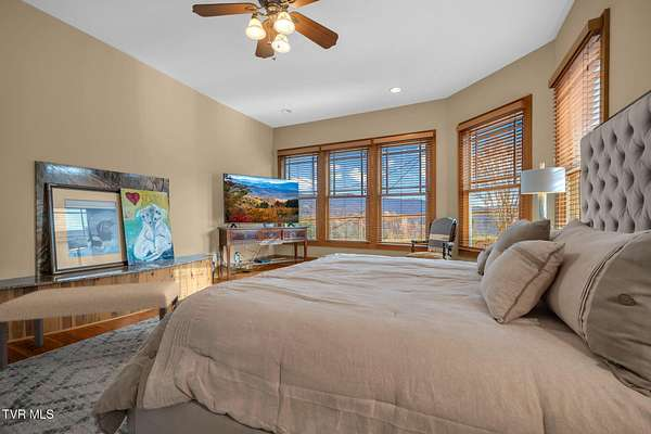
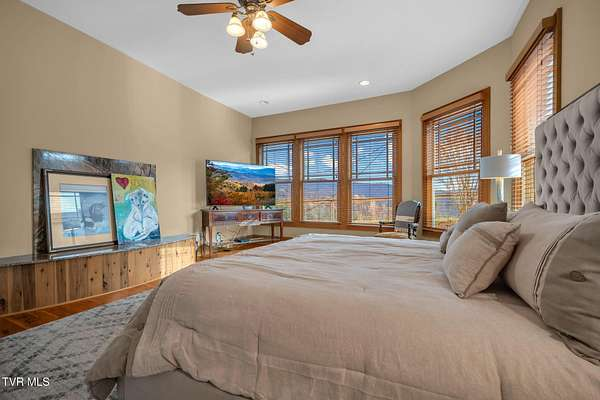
- bench (99, 312)
